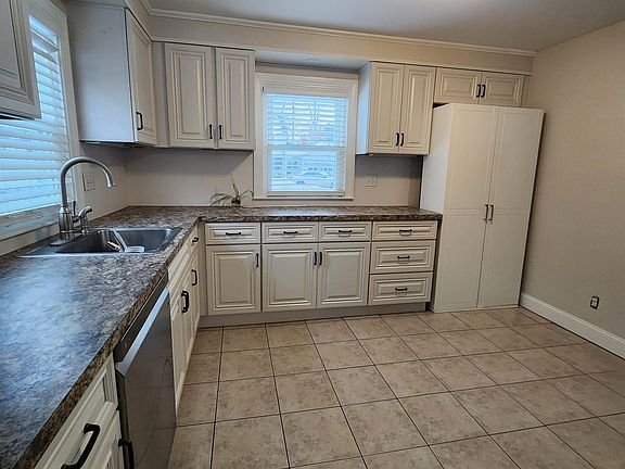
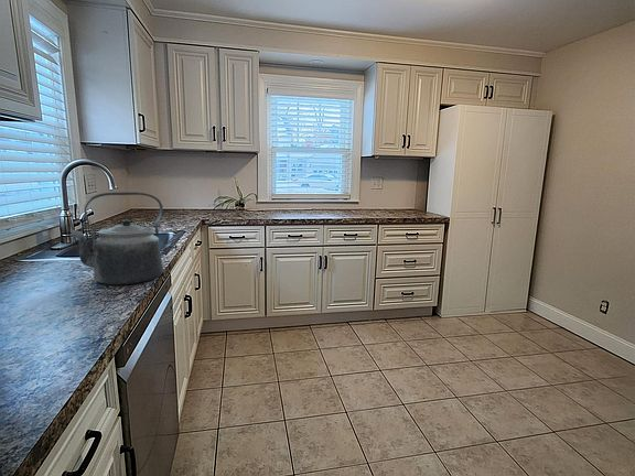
+ kettle (119, 236)
